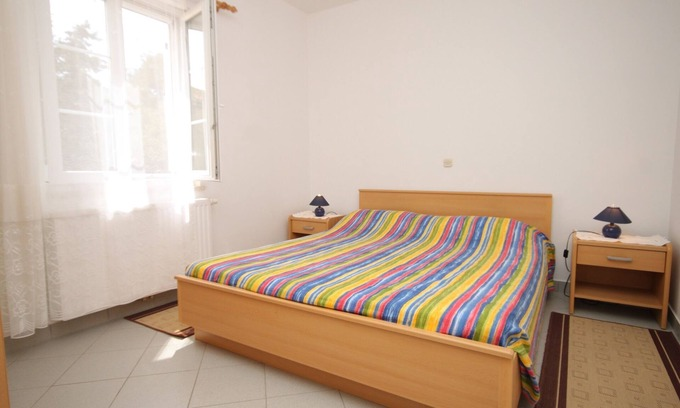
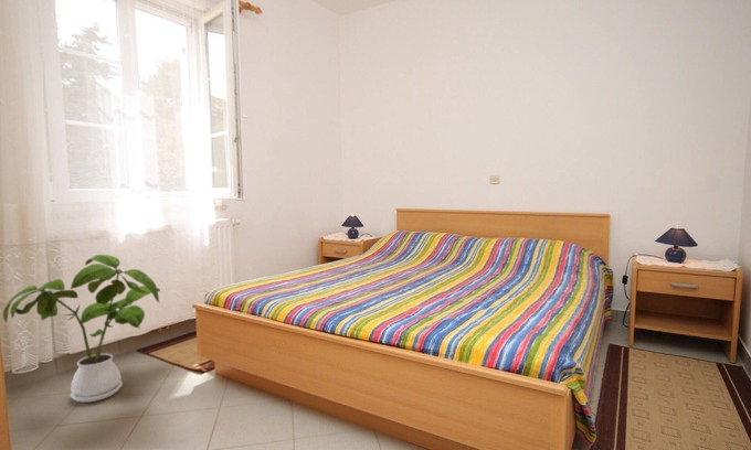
+ house plant (109, 325)
